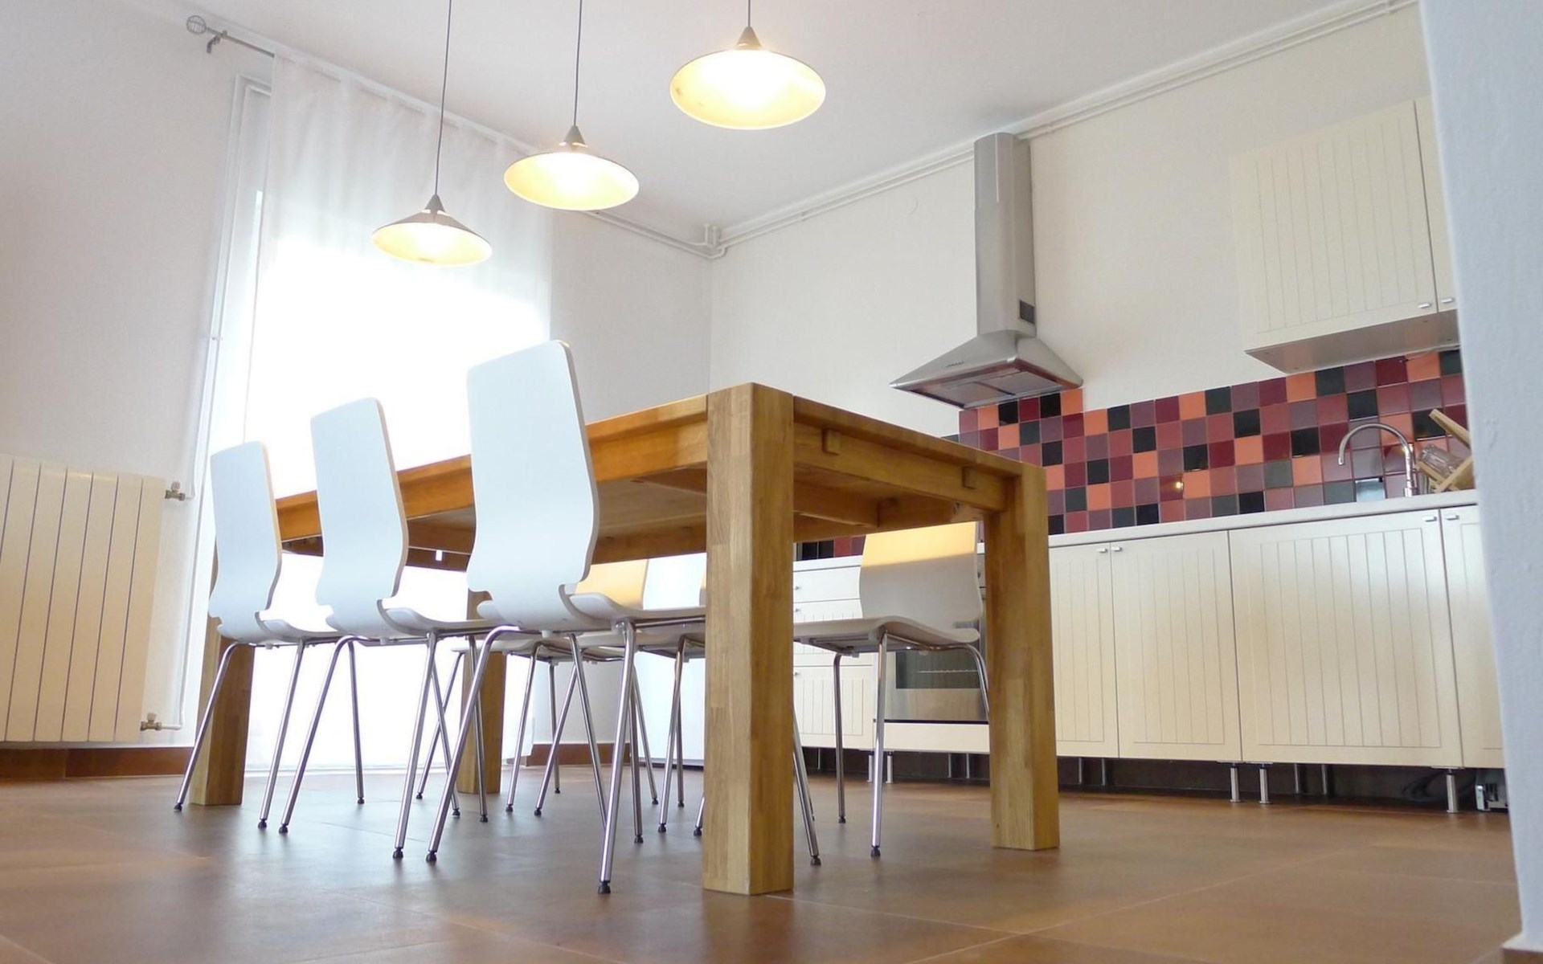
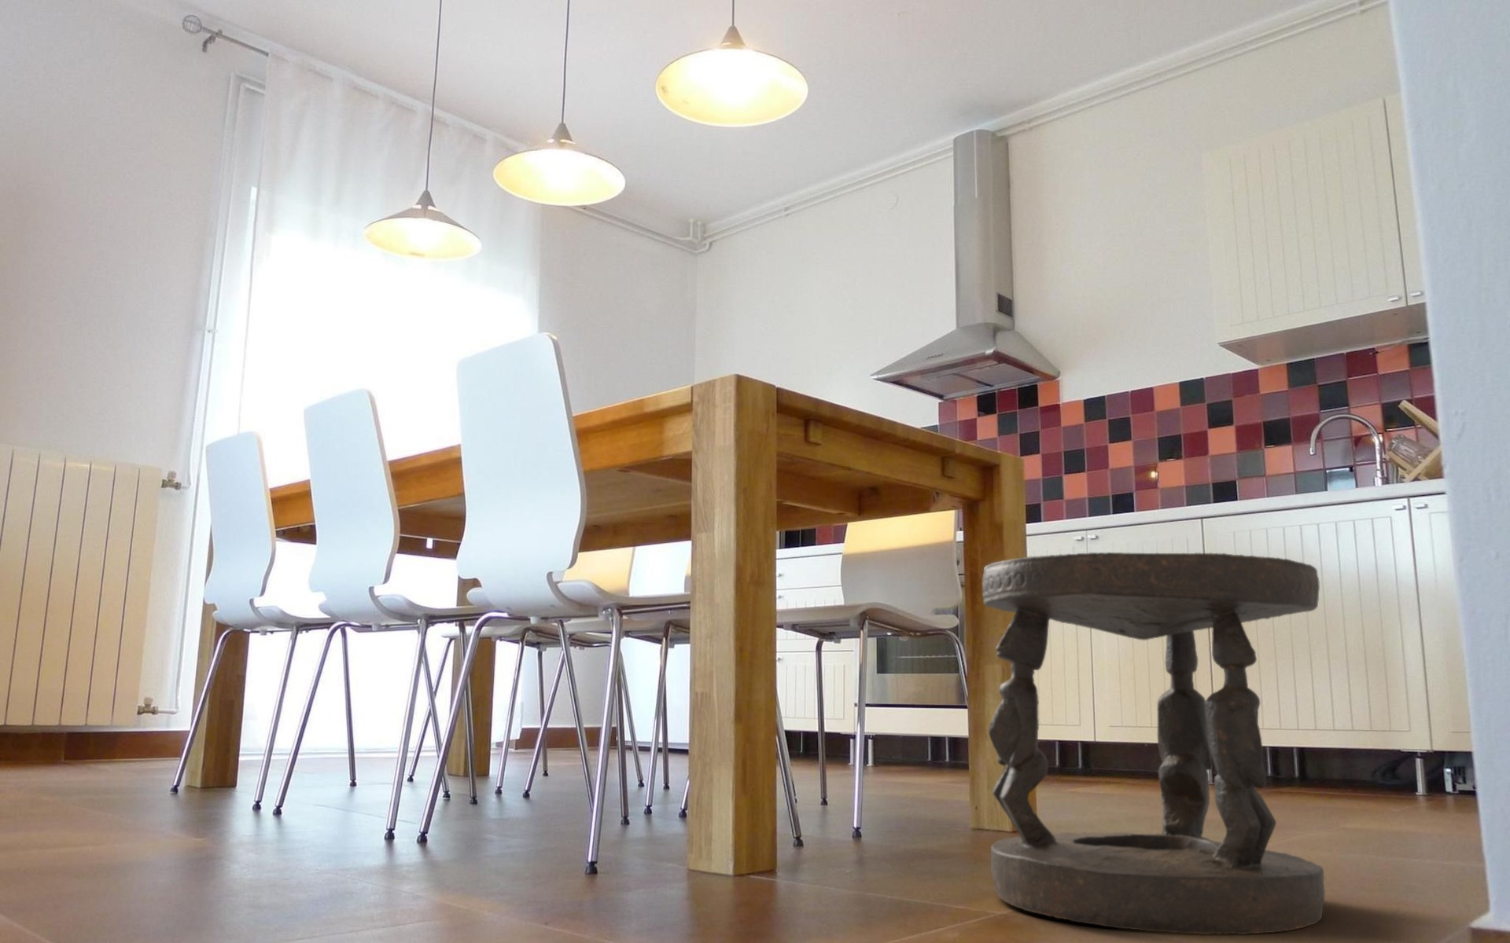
+ stool (1158, 729)
